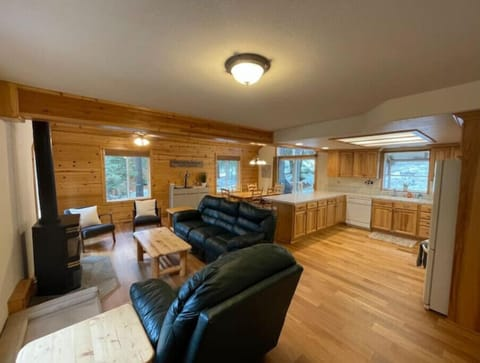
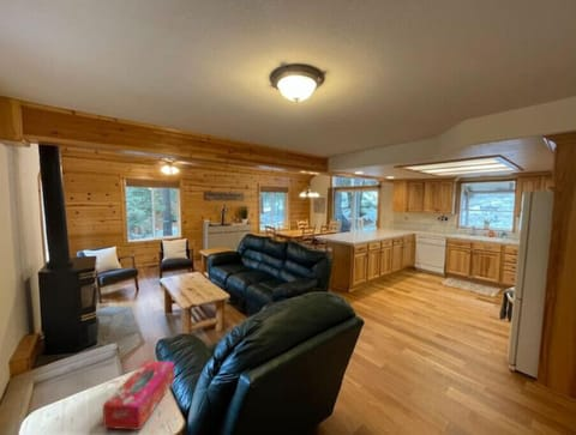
+ tissue box (143, 391)
